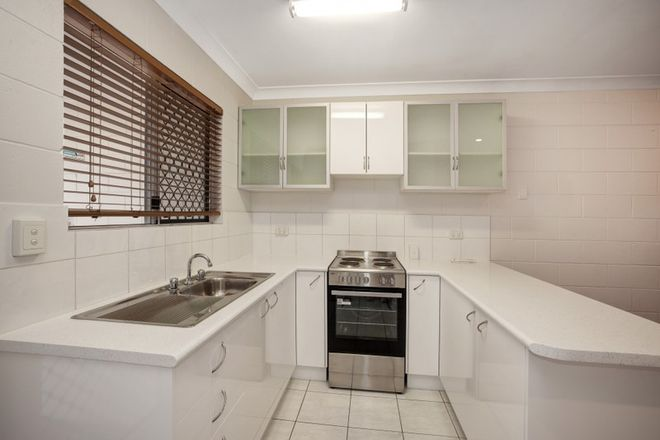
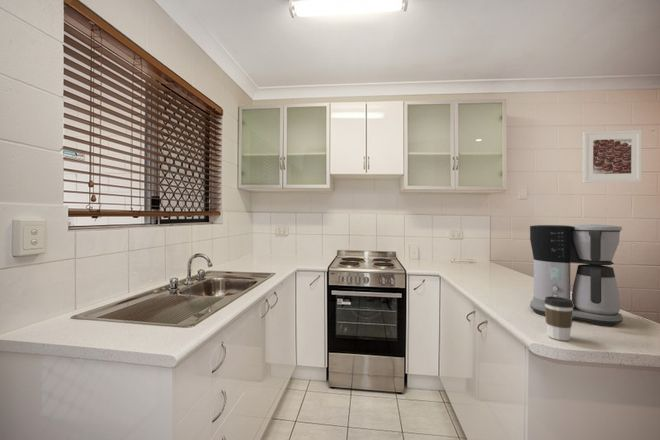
+ coffee maker (569, 270)
+ coffee cup (558, 318)
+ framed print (611, 156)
